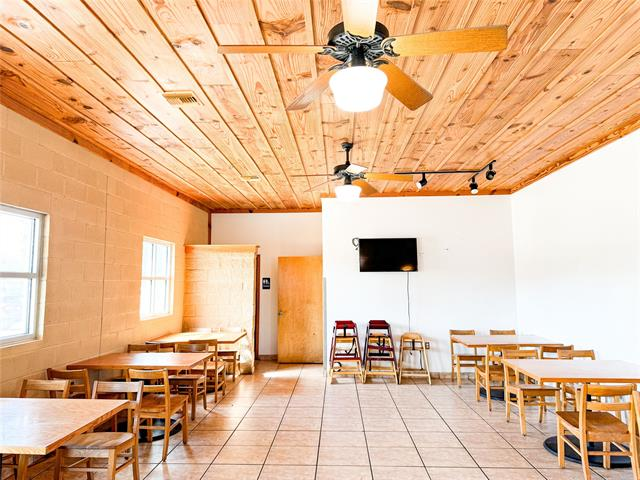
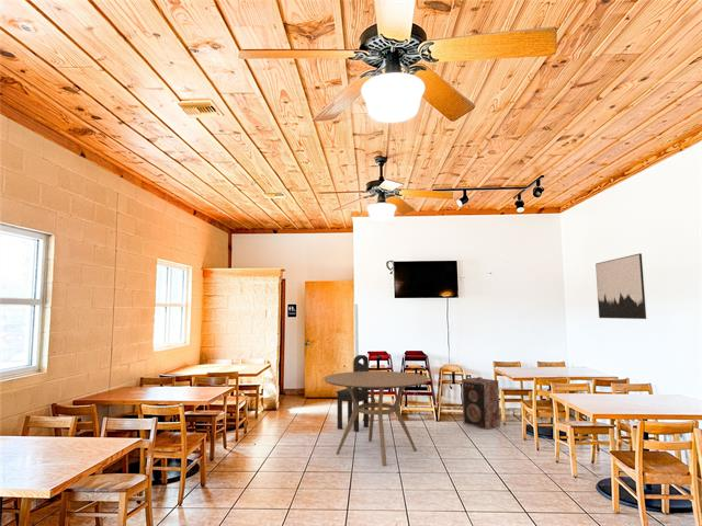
+ wall art (618, 288)
+ speaker (479, 401)
+ dining table (376, 413)
+ chair (352, 390)
